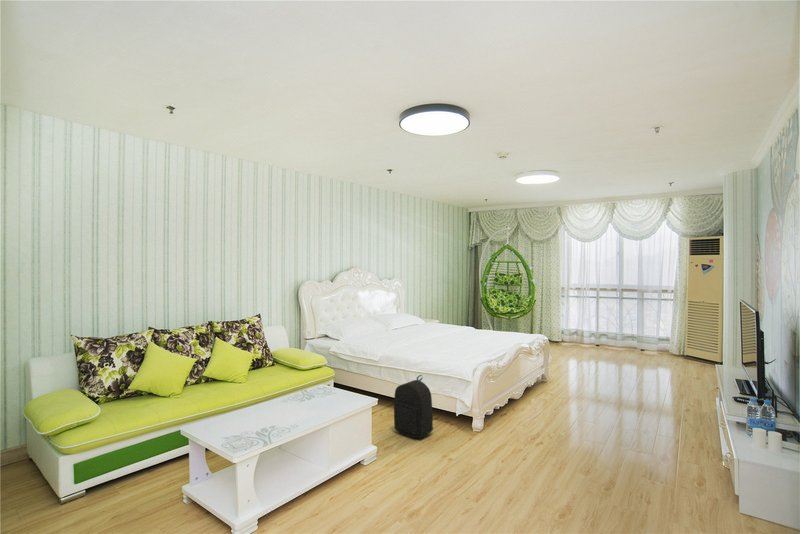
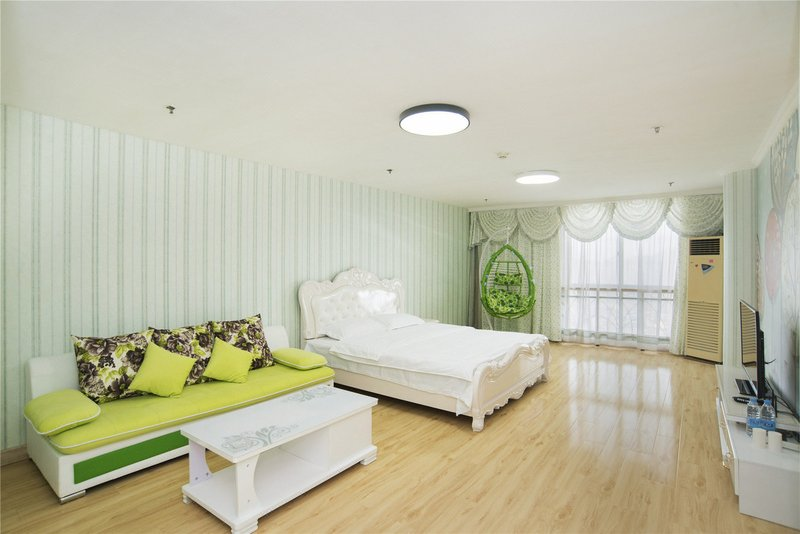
- backpack (413, 405)
